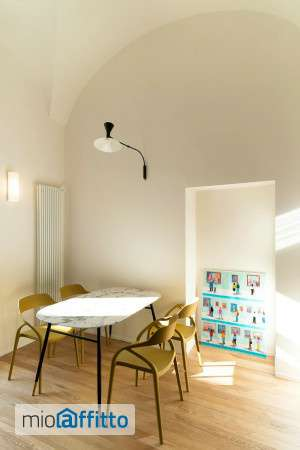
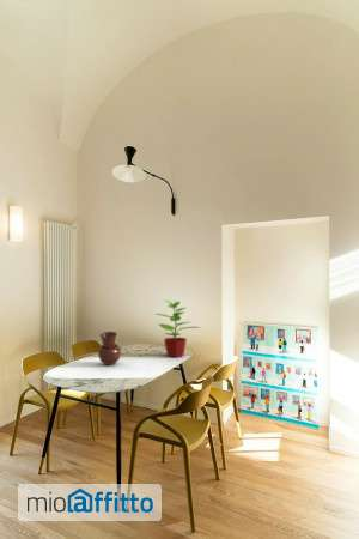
+ vase (109, 347)
+ potted plant (175, 326)
